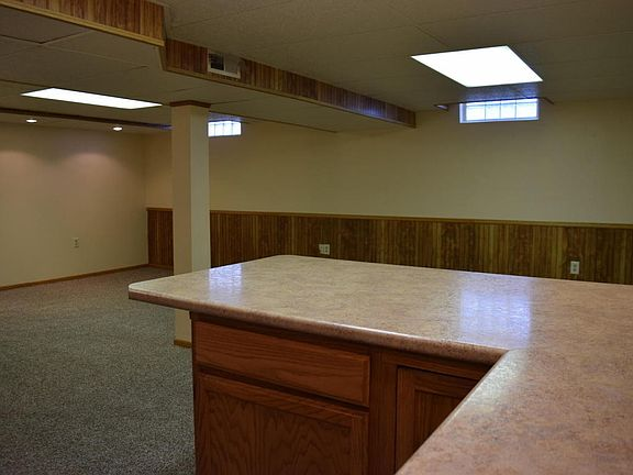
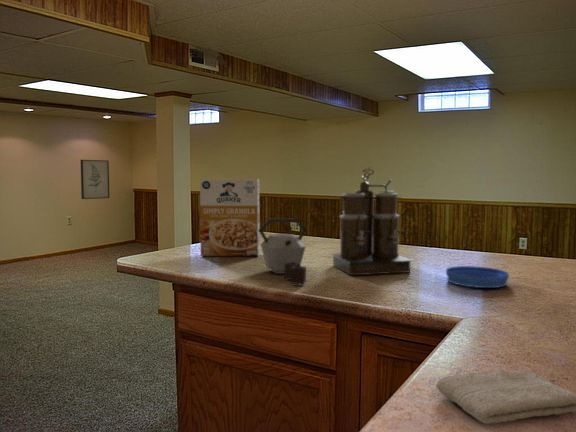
+ washcloth (507, 393)
+ kettle (288, 248)
+ cereal box (230, 217)
+ coffee maker (371, 218)
+ bowl (476, 276)
+ wall art (95, 179)
